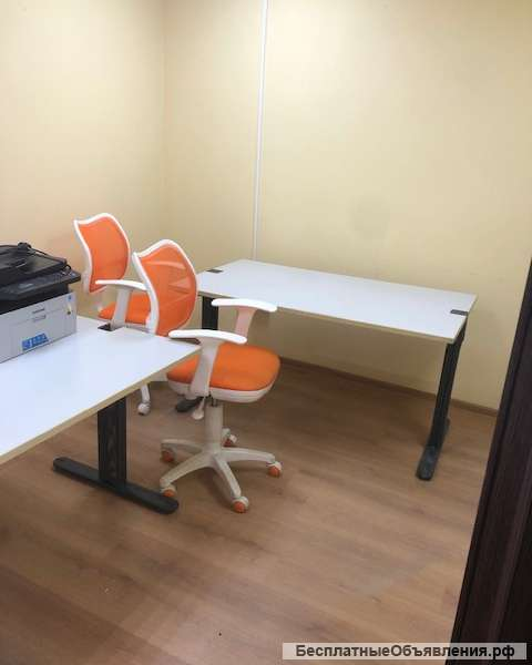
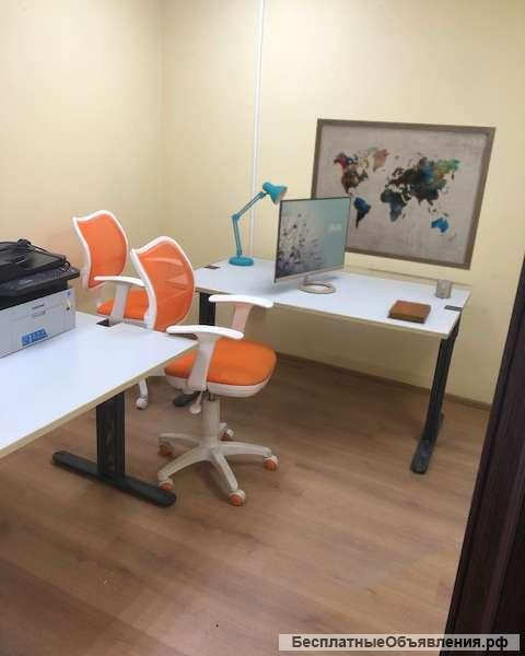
+ desk lamp (245, 211)
+ cup (443, 289)
+ wall art (392, 192)
+ notebook (410, 311)
+ monitor (320, 244)
